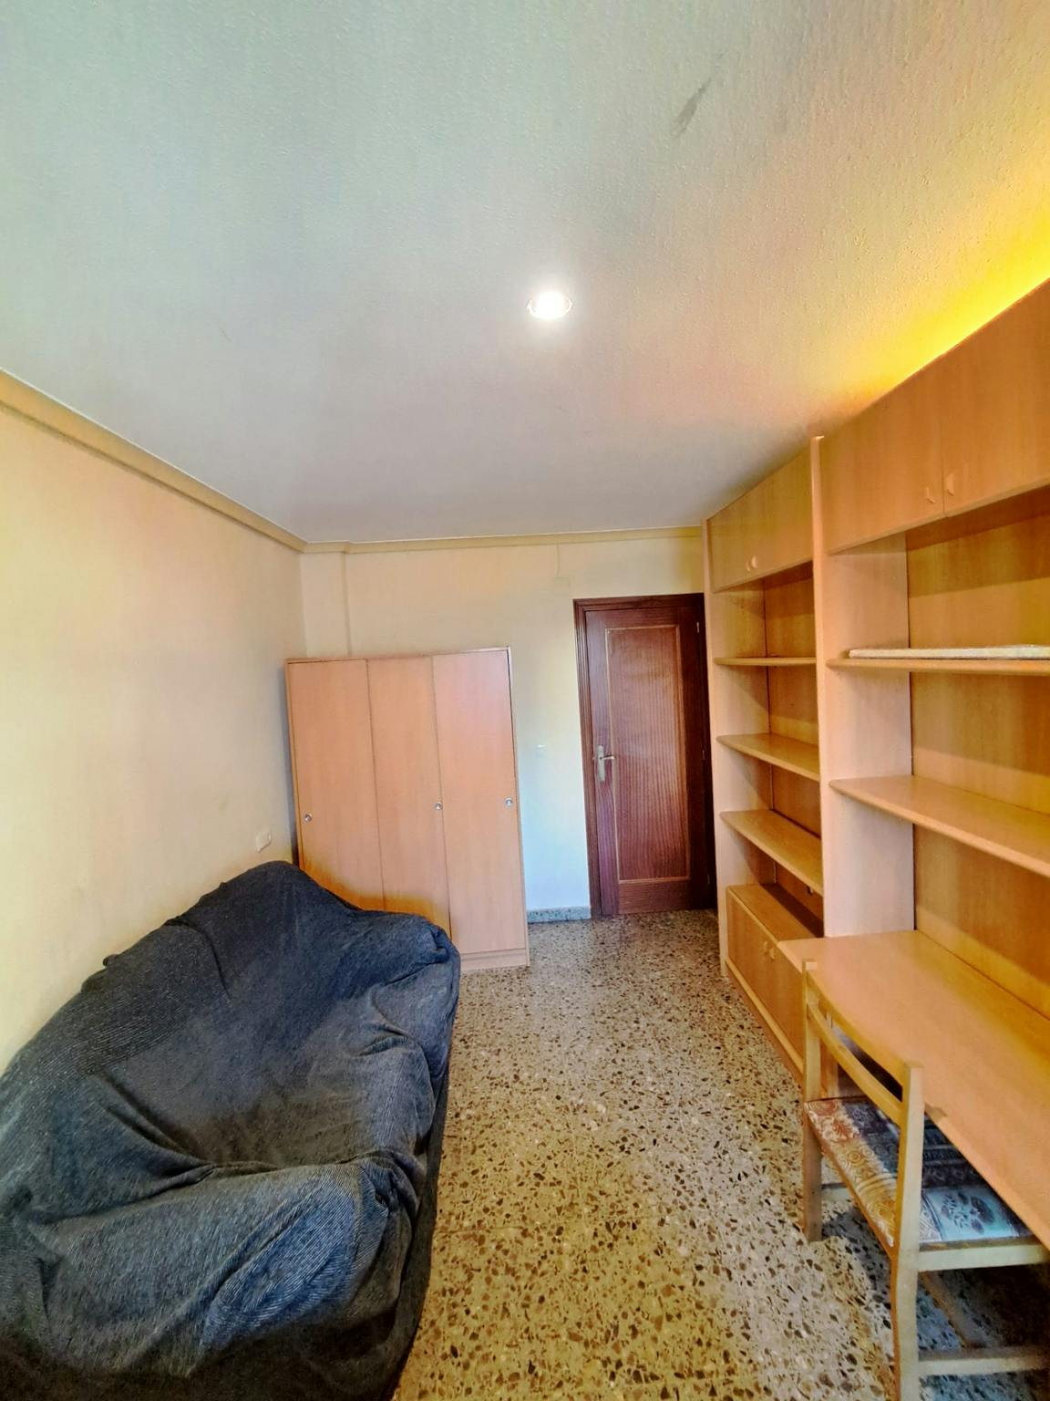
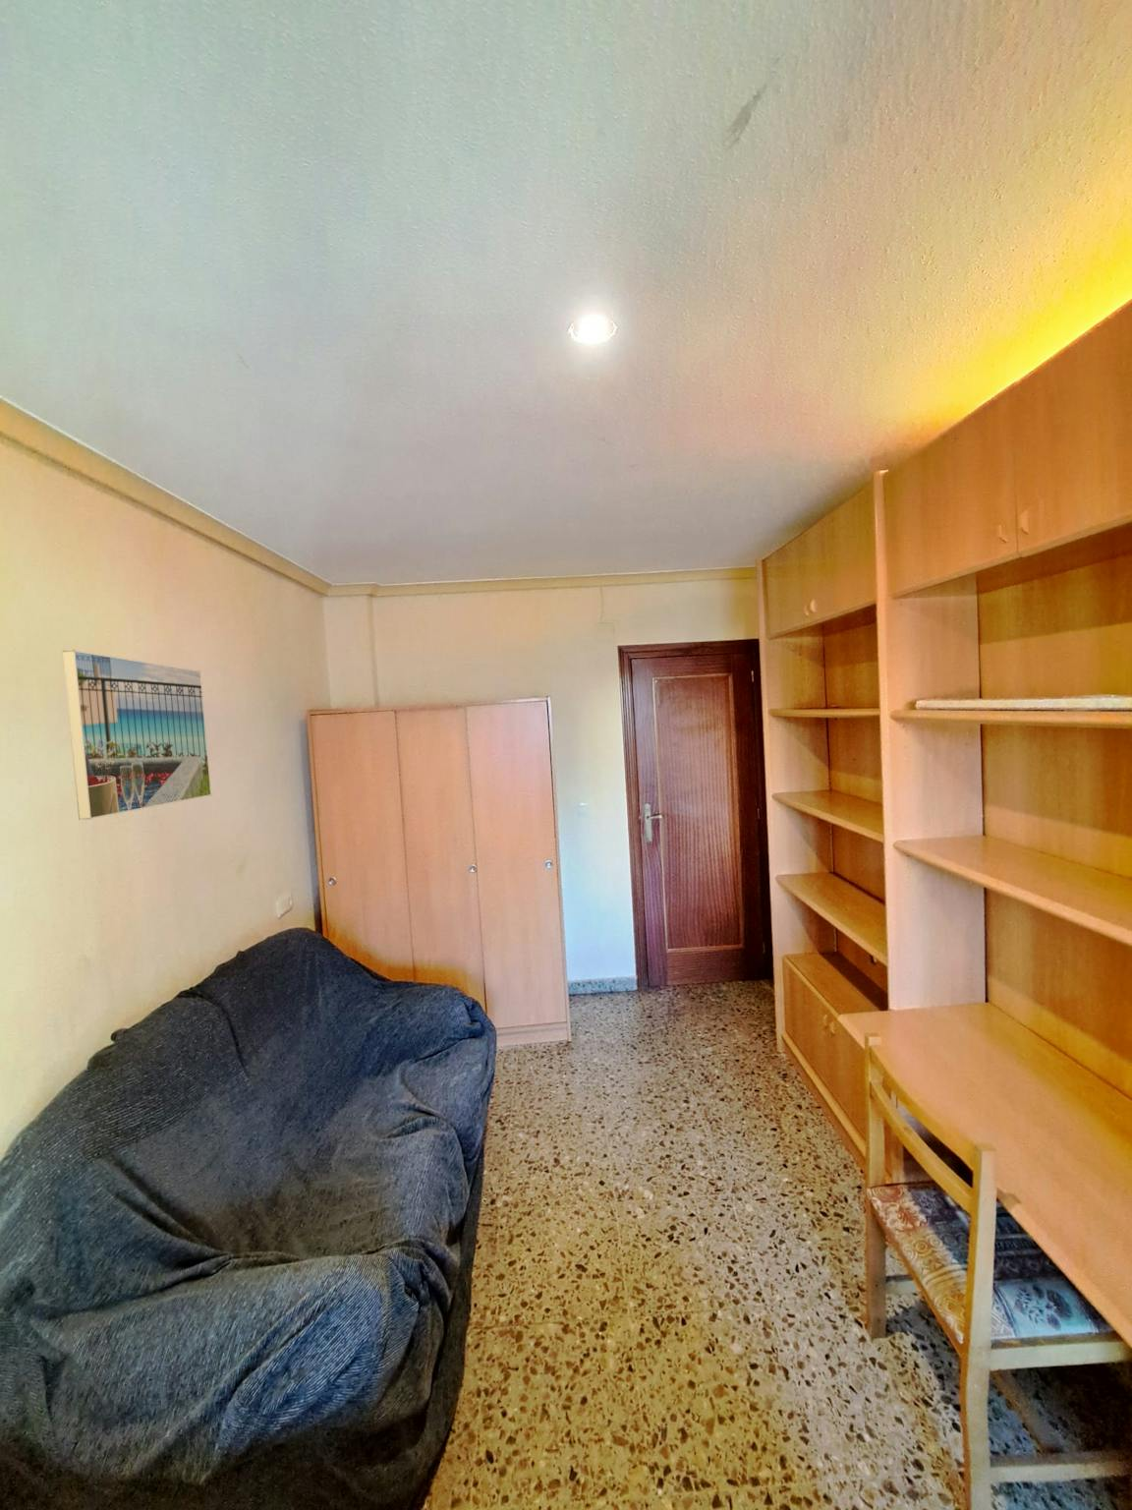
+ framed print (149, 735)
